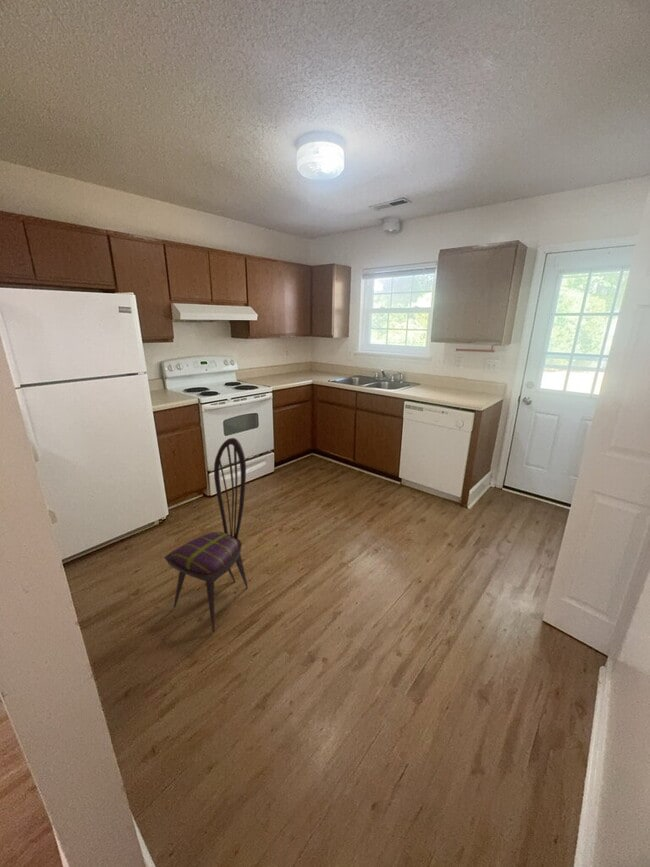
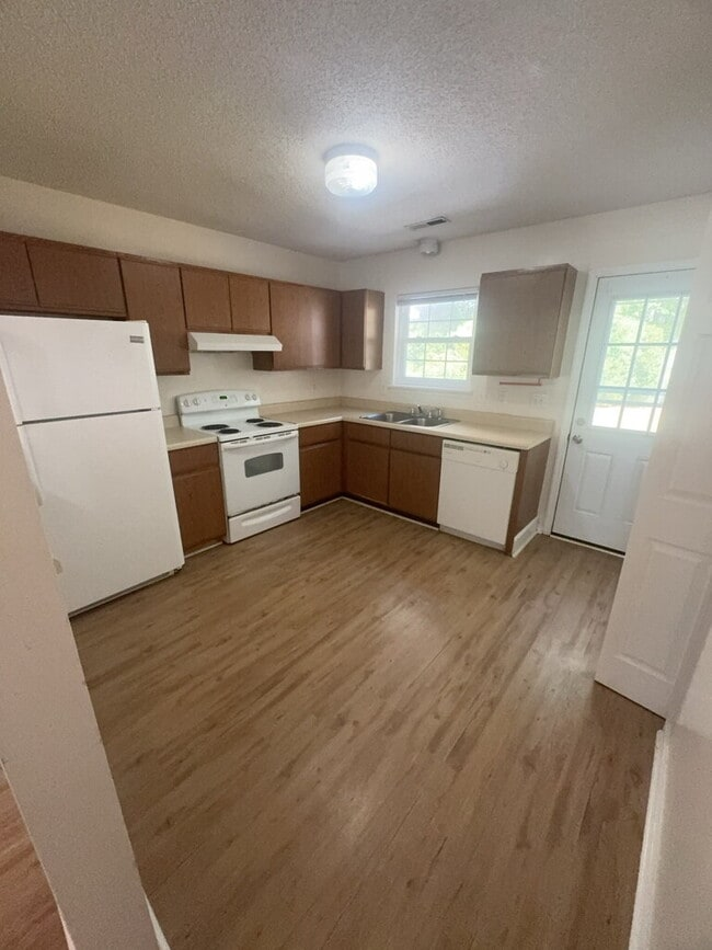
- dining chair (215, 532)
